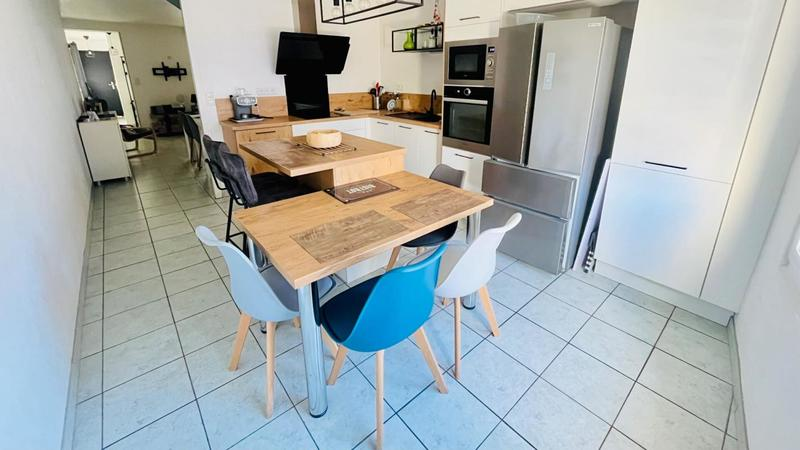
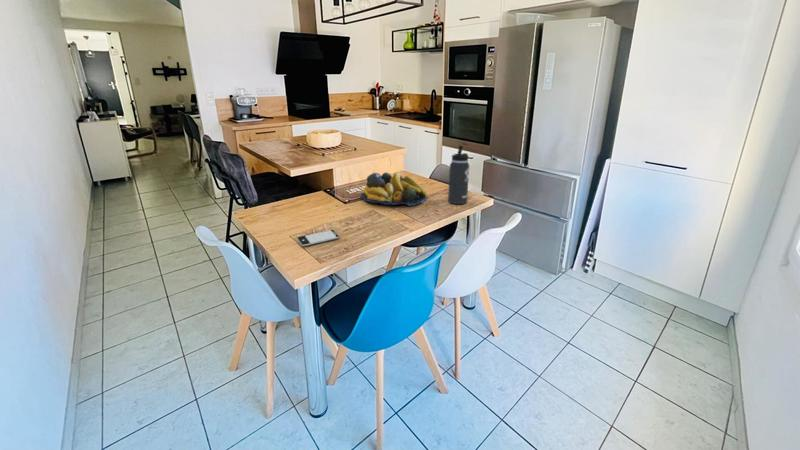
+ smartphone (318, 237)
+ fruit bowl (393, 185)
+ thermos bottle (460, 174)
